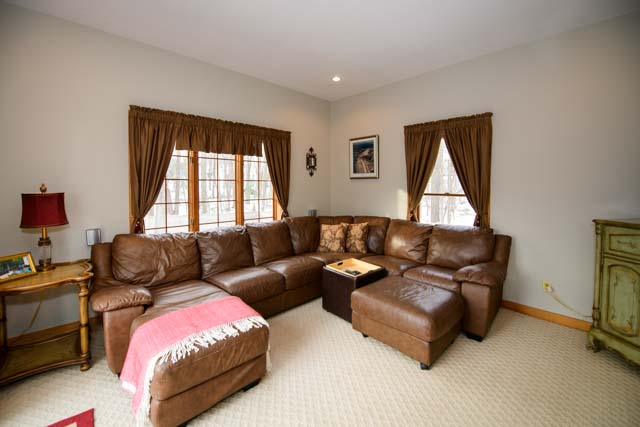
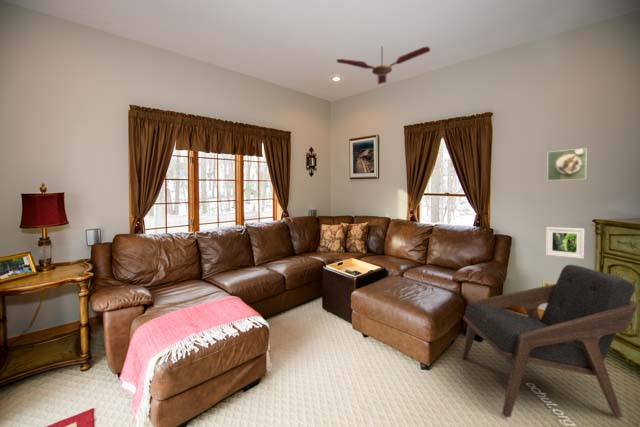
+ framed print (566, 165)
+ lounge chair (541, 329)
+ ceiling fan (381, 64)
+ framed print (564, 242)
